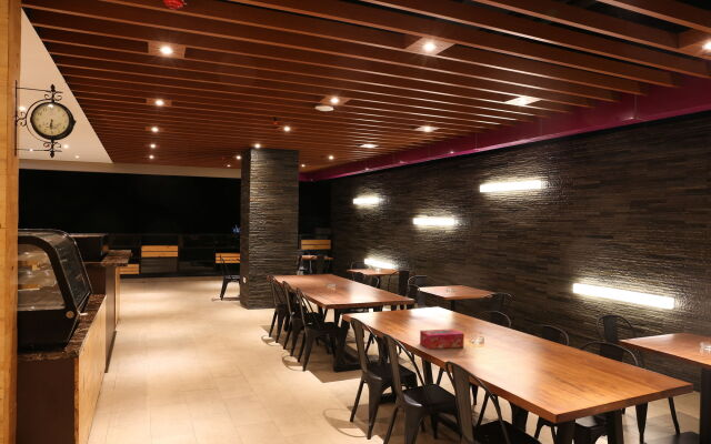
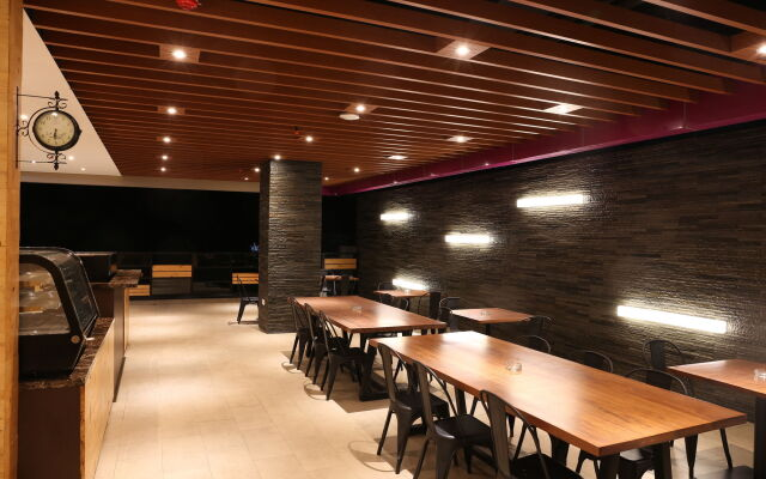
- tissue box (441, 339)
